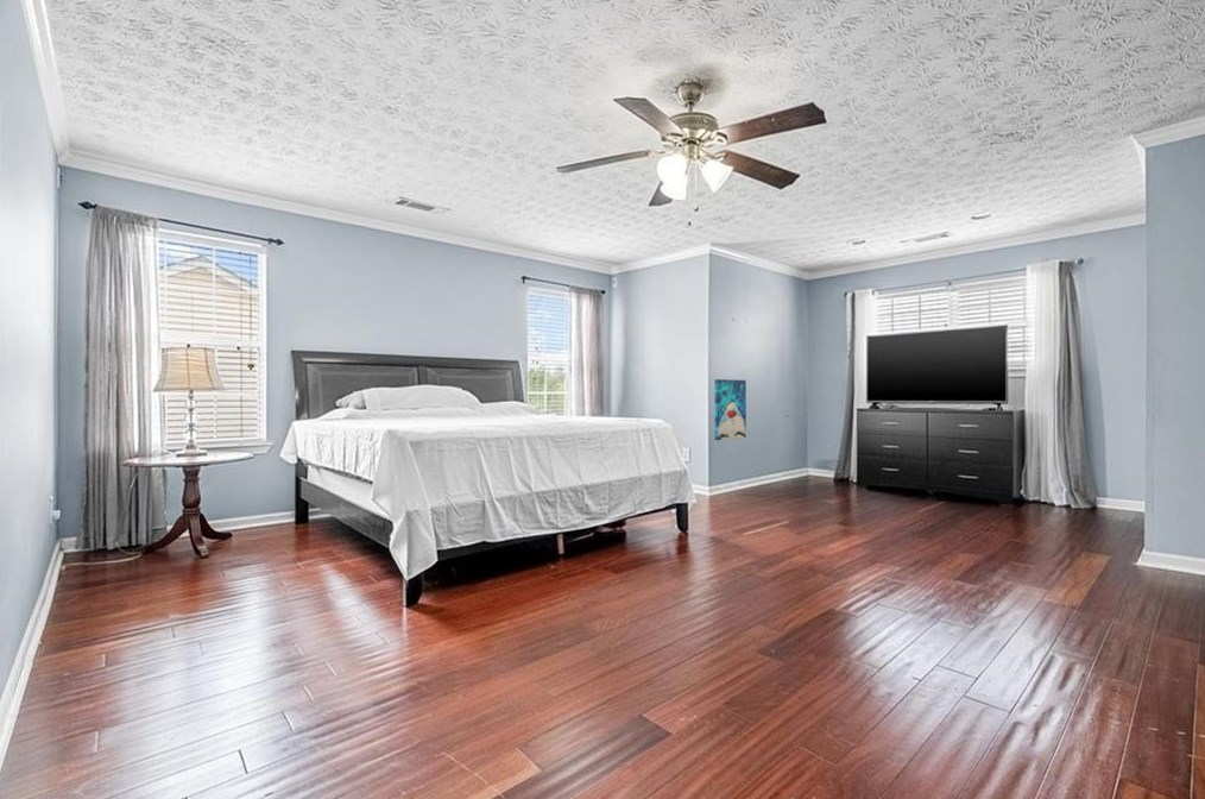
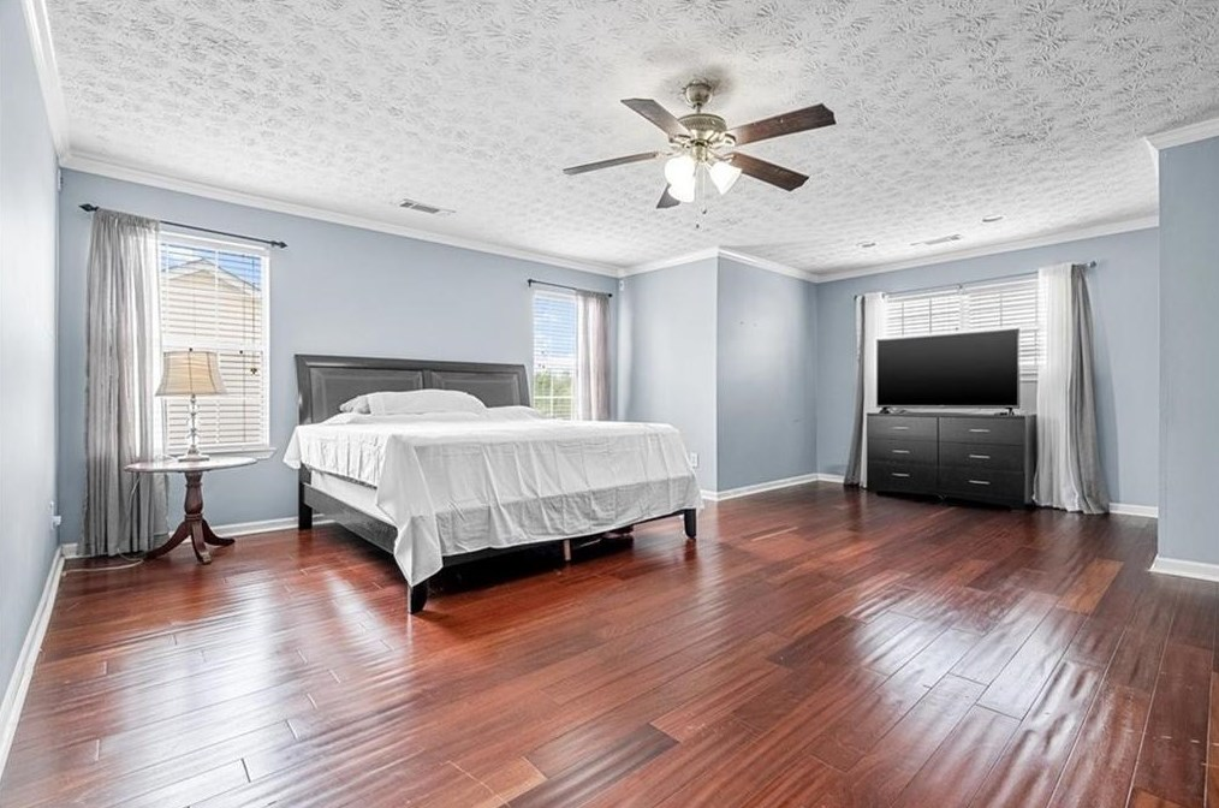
- wall art (730, 409)
